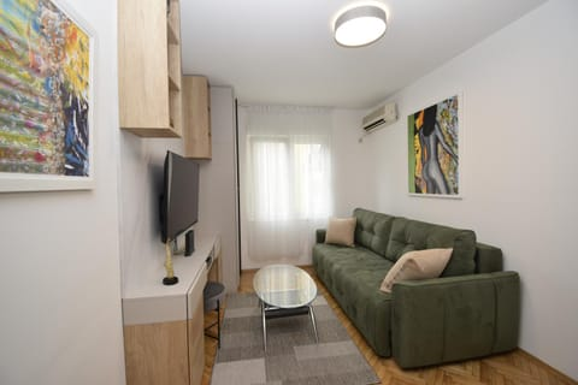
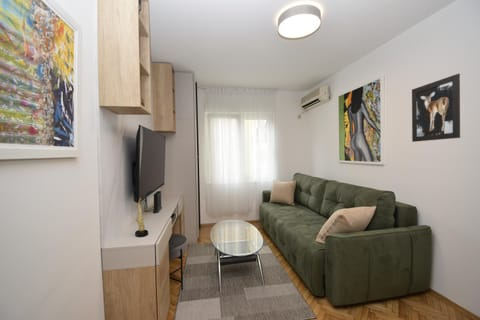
+ wall art (433, 111)
